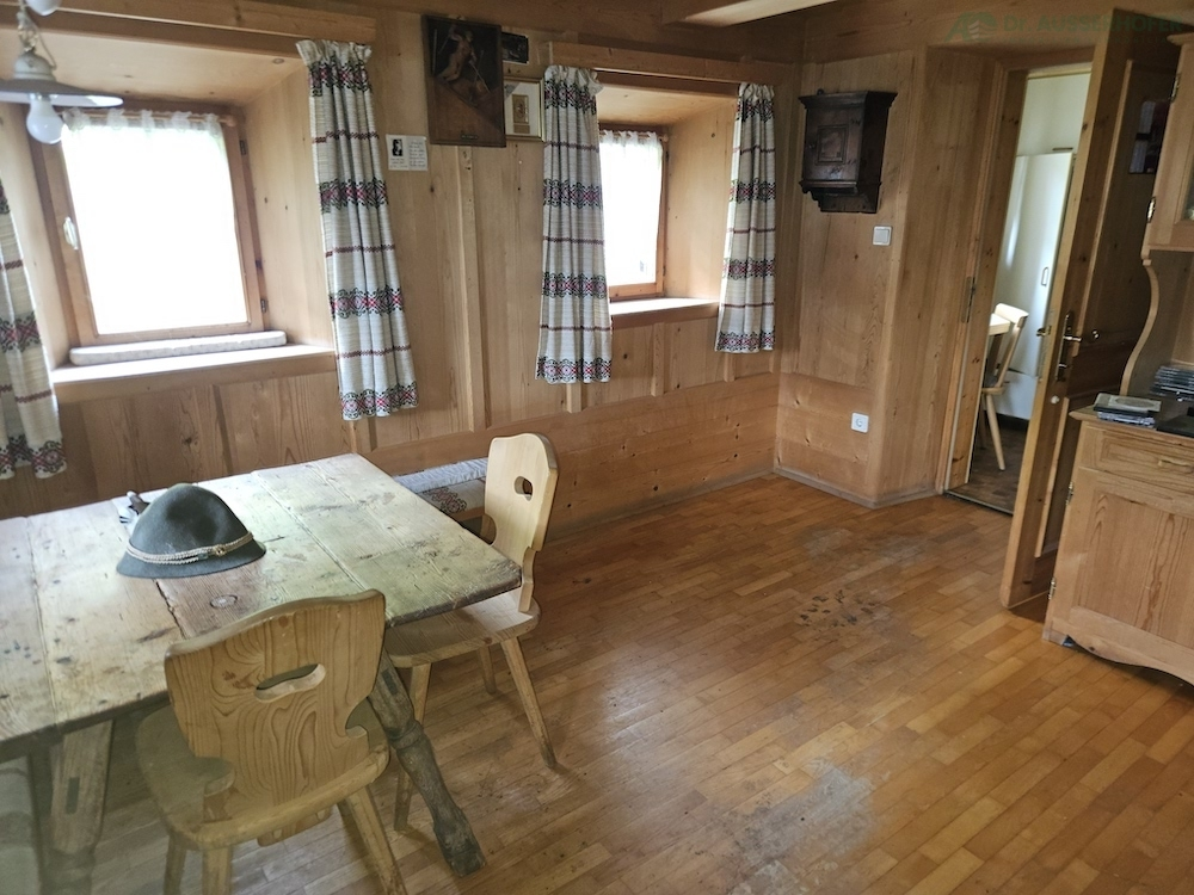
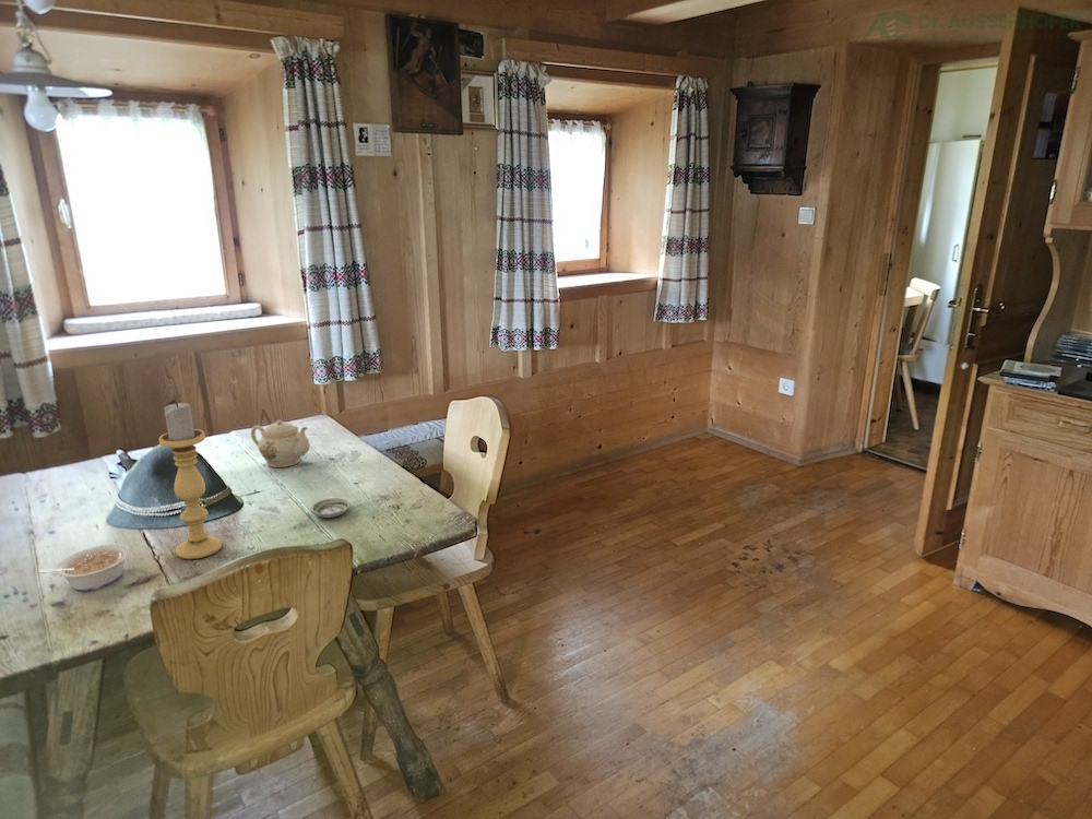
+ teapot (280, 441)
+ candle holder (188, 477)
+ saucer (330, 509)
+ legume (93, 569)
